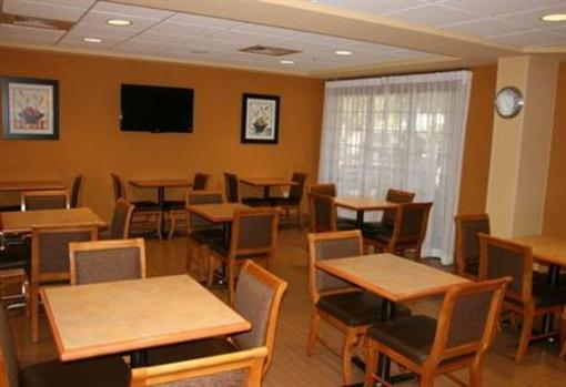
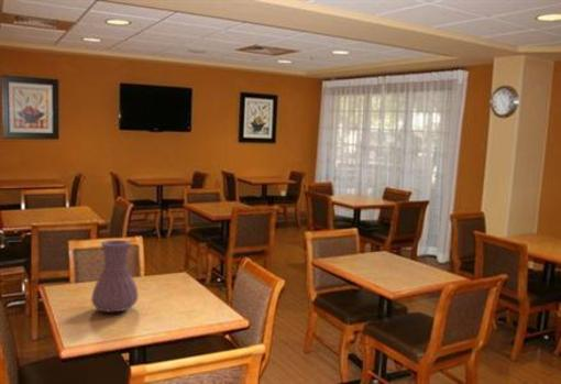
+ vase (114, 276)
